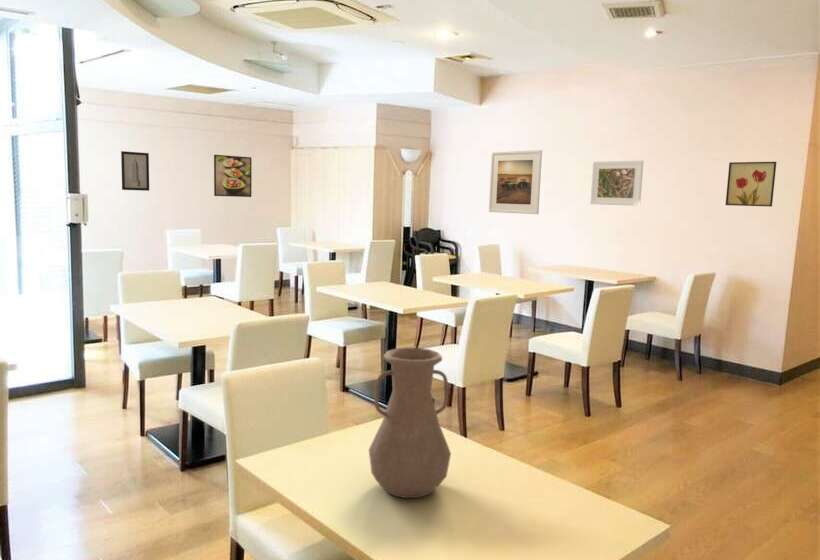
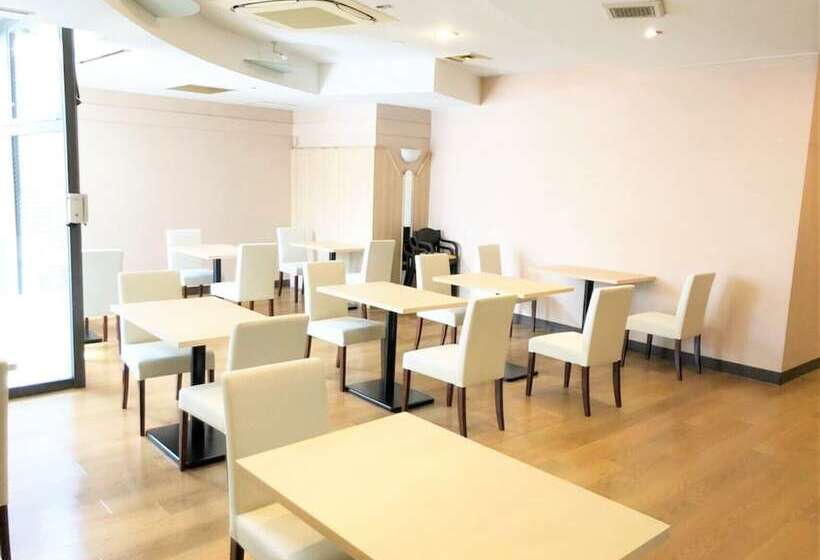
- wall art (750, 184)
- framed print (616, 183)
- wall art (135, 171)
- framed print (514, 182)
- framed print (233, 176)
- vase (410, 420)
